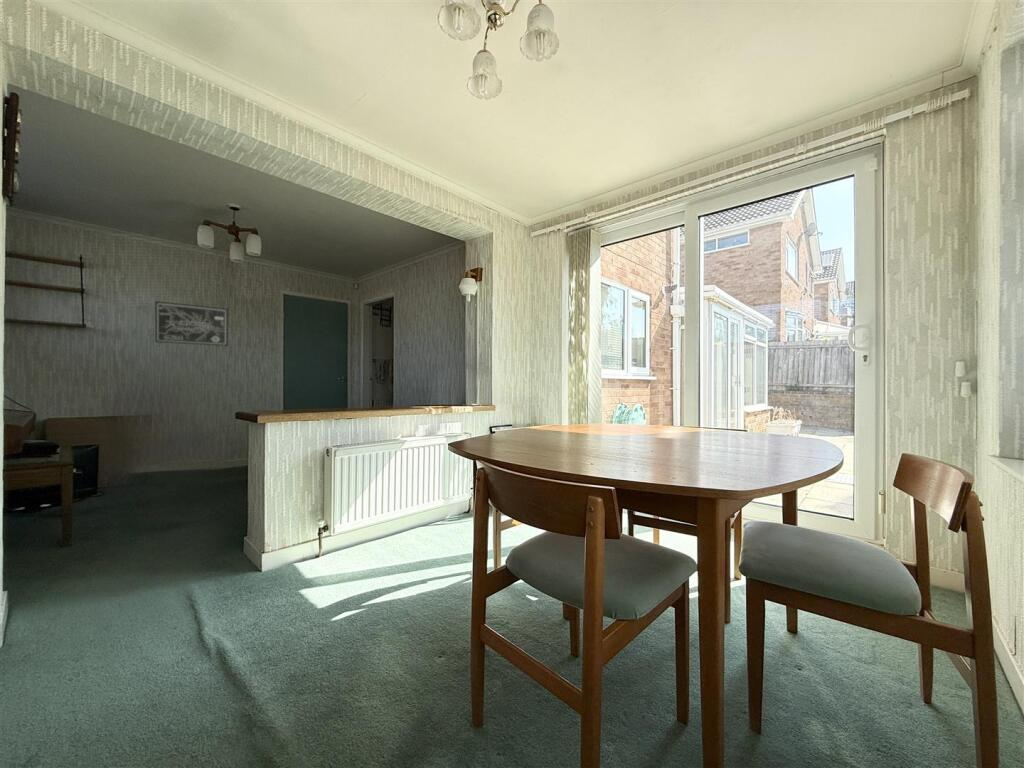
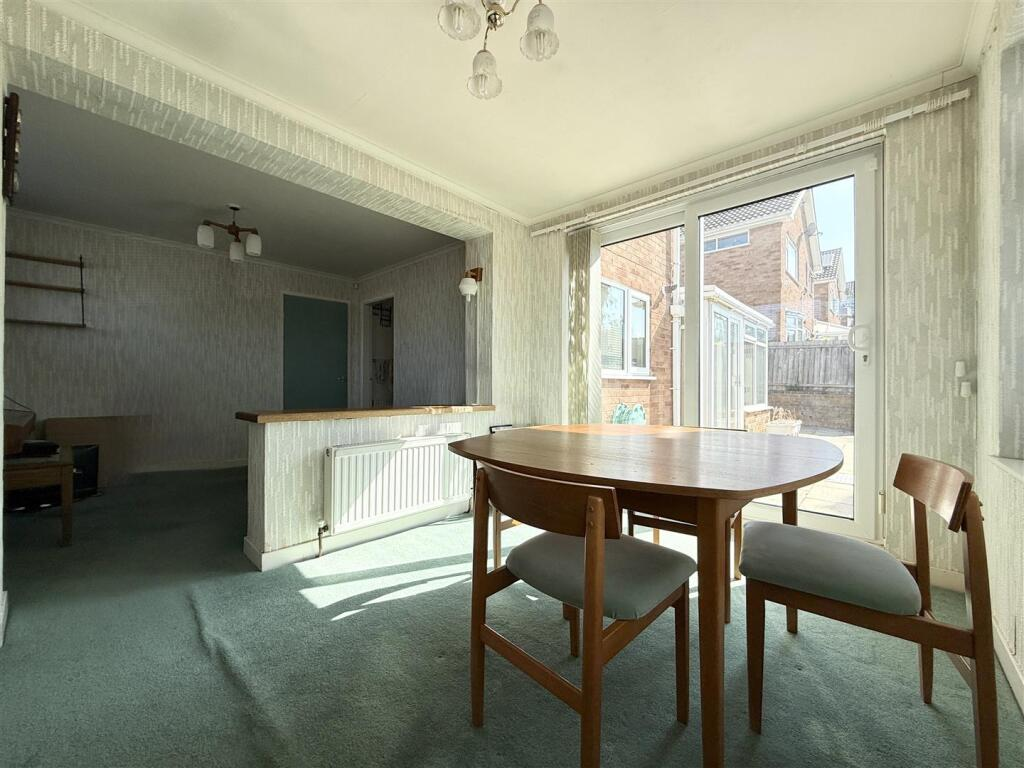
- wall art (193, 324)
